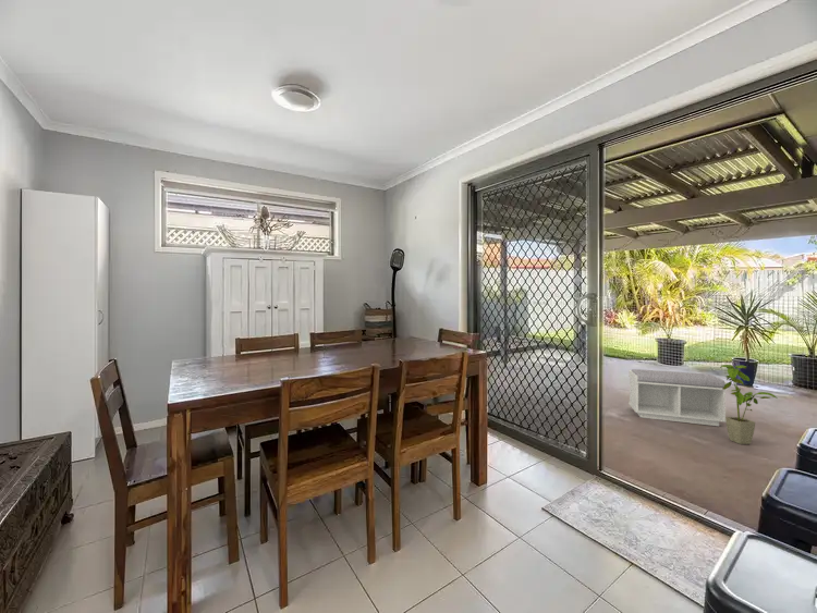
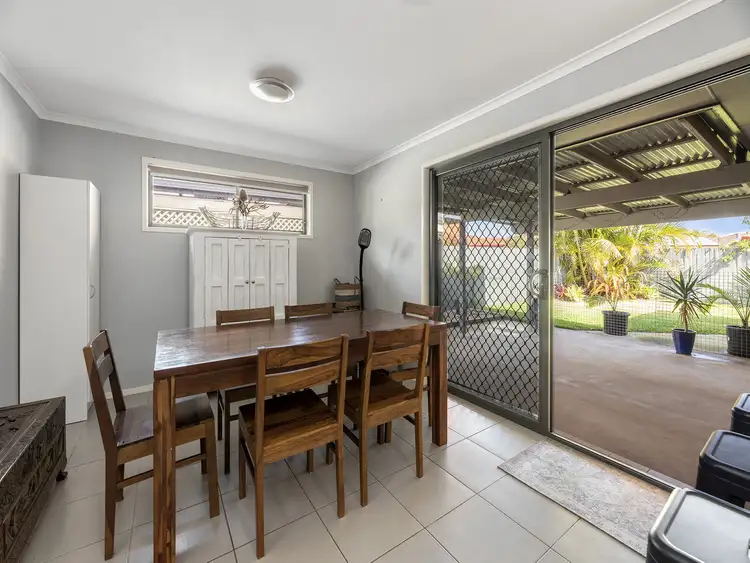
- house plant (741, 404)
- bench (673, 394)
